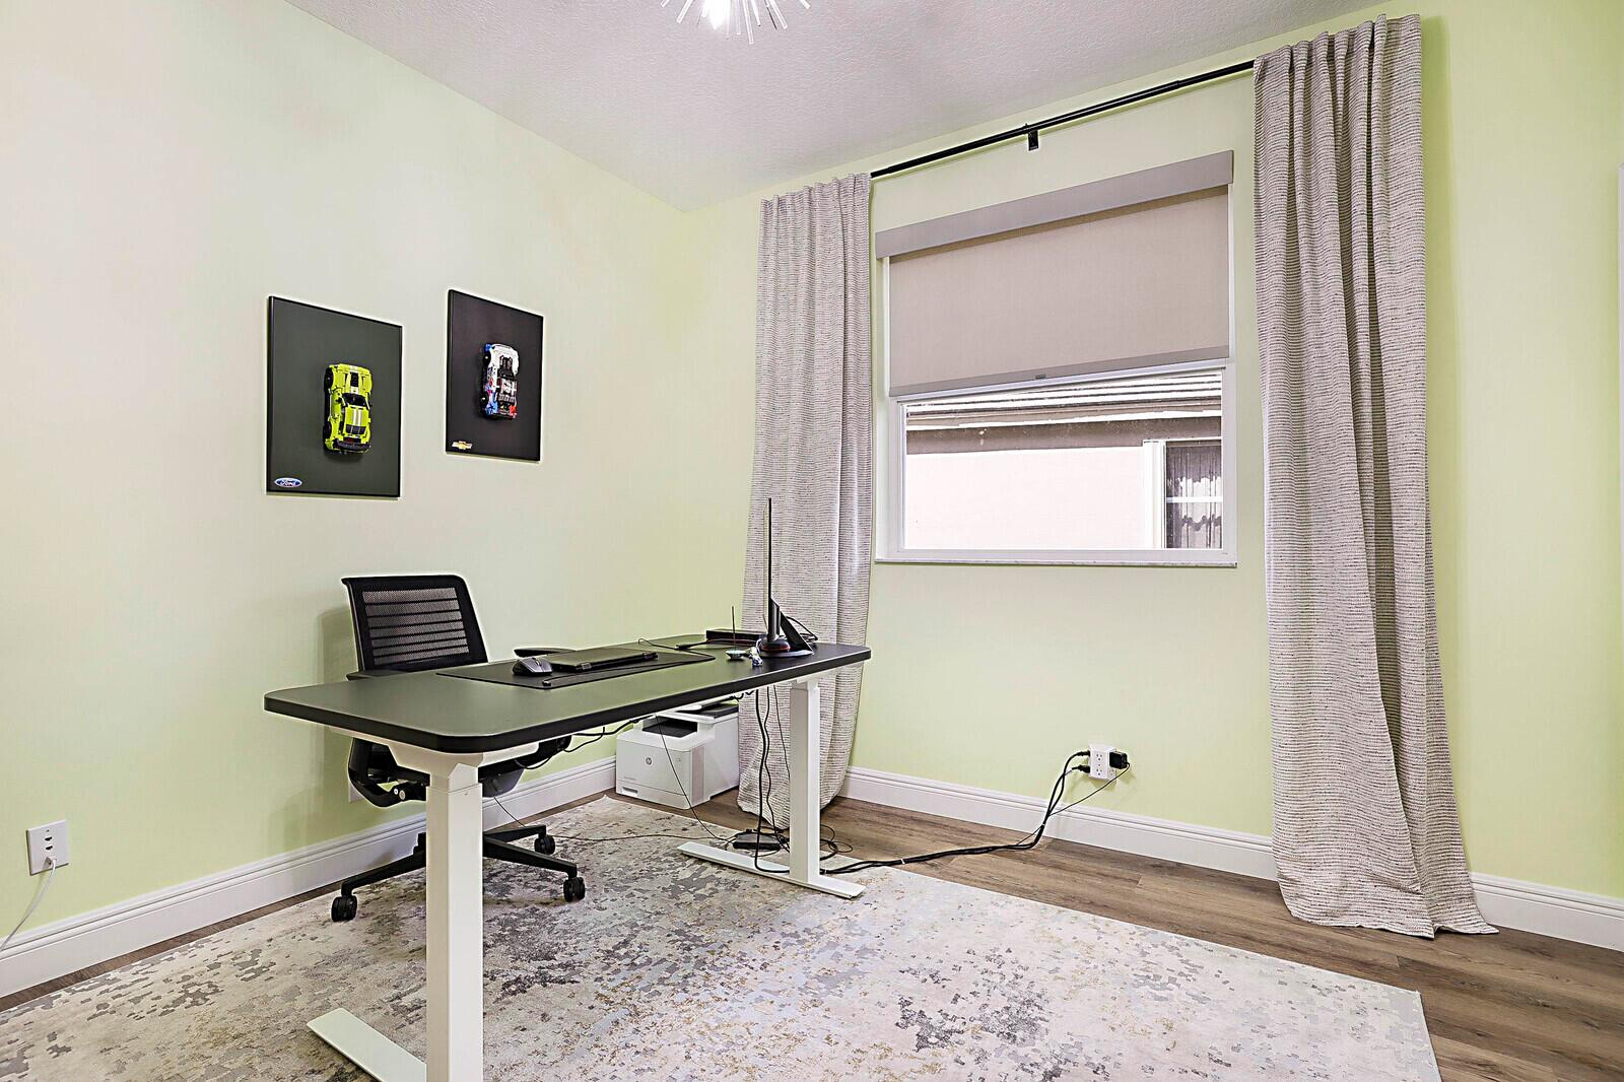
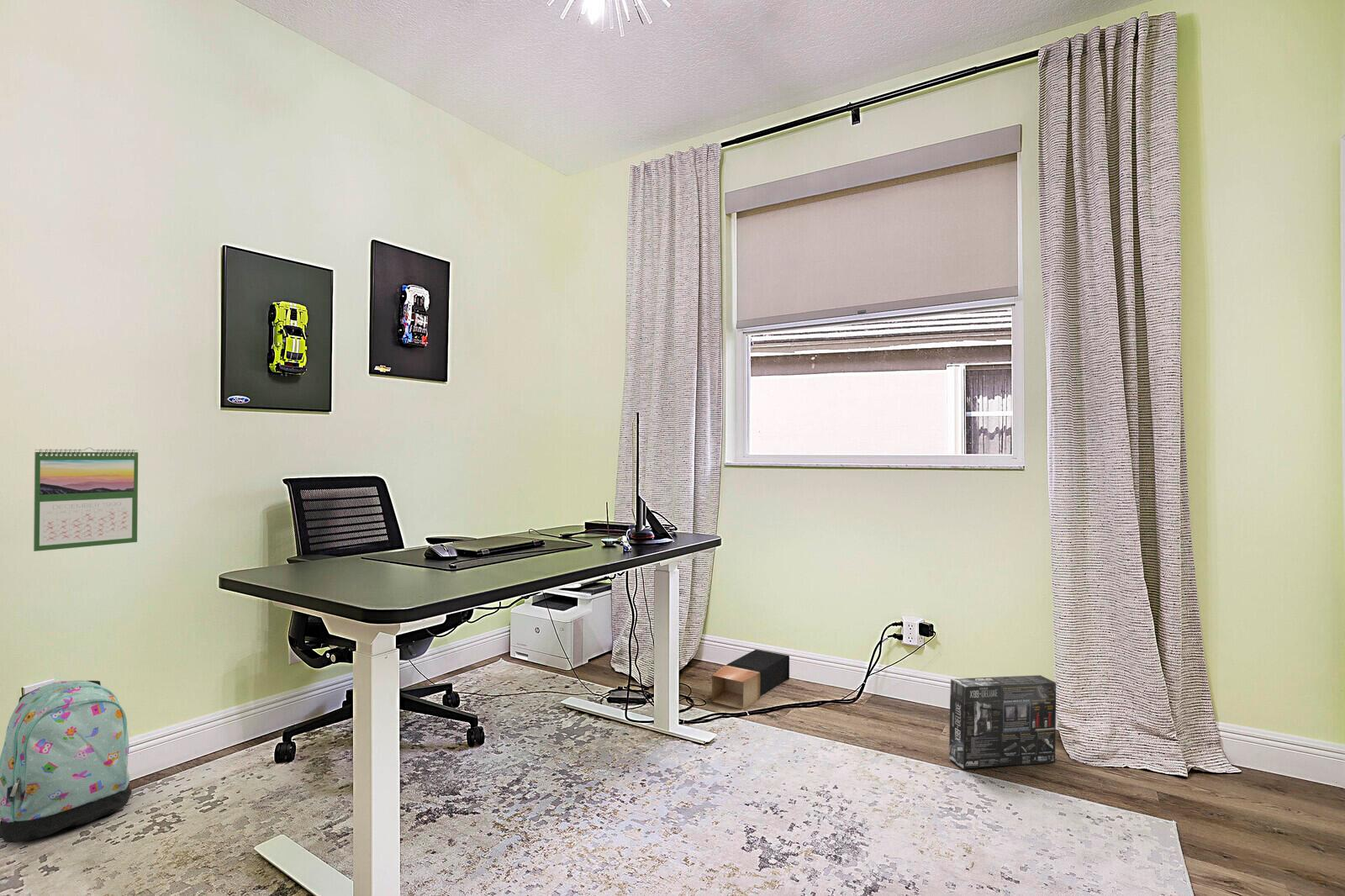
+ backpack (71, 751)
+ calendar (88, 497)
+ box (1002, 720)
+ cardboard box (750, 677)
